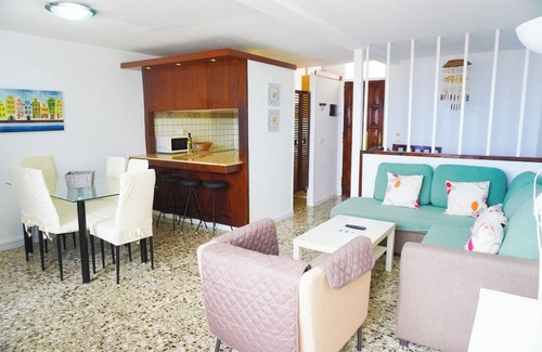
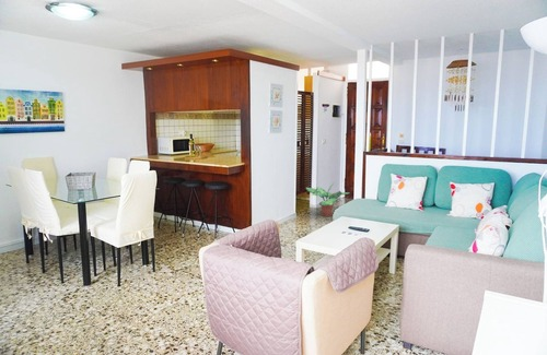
+ potted plant (323, 198)
